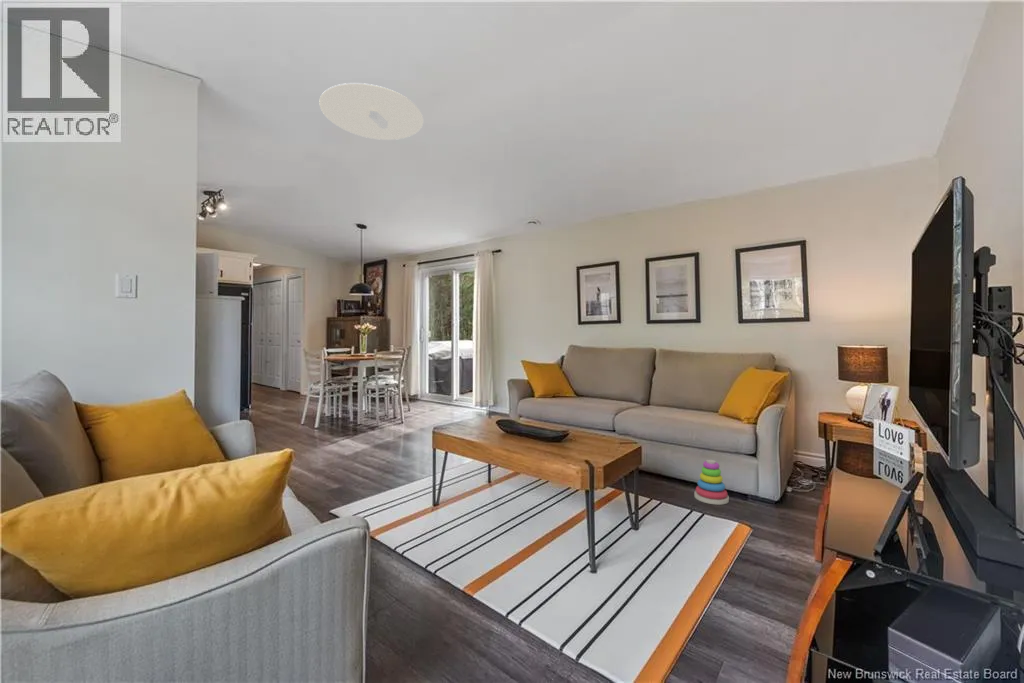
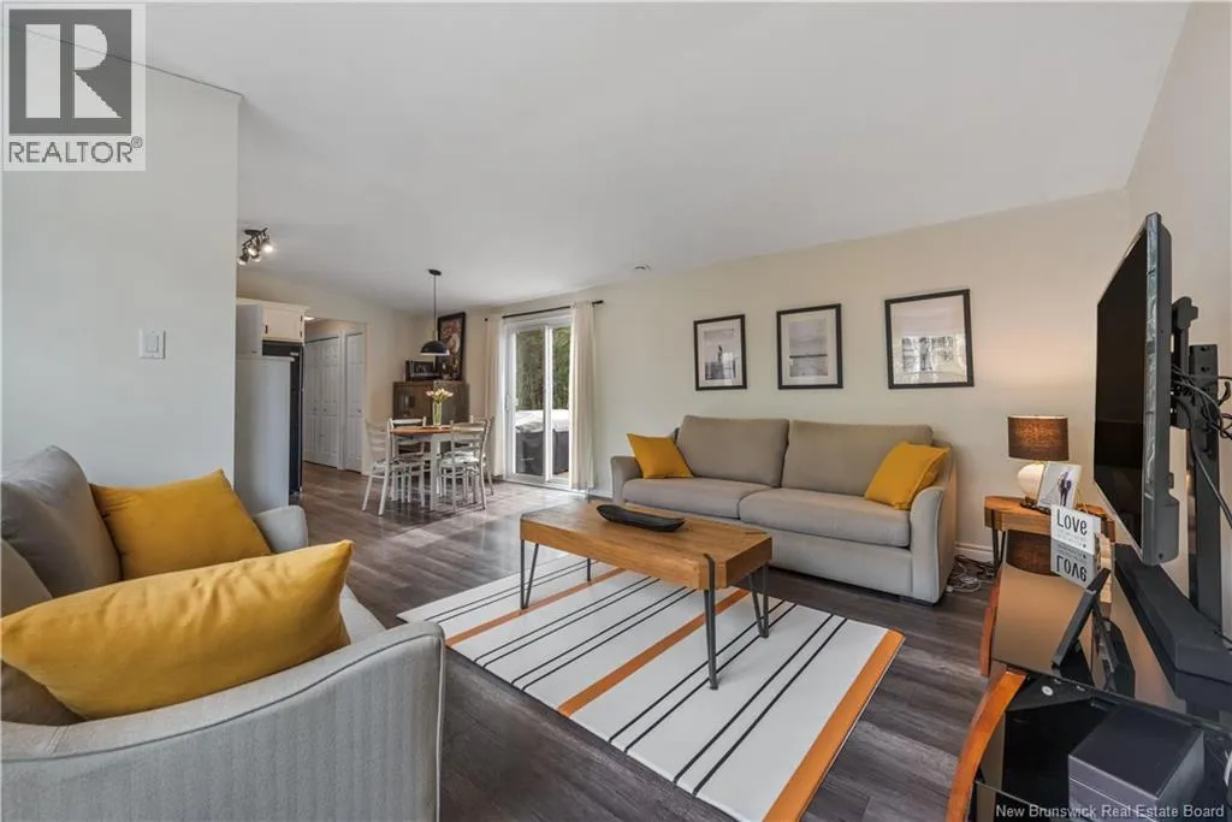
- ceiling light (373, 110)
- stacking toy (711, 479)
